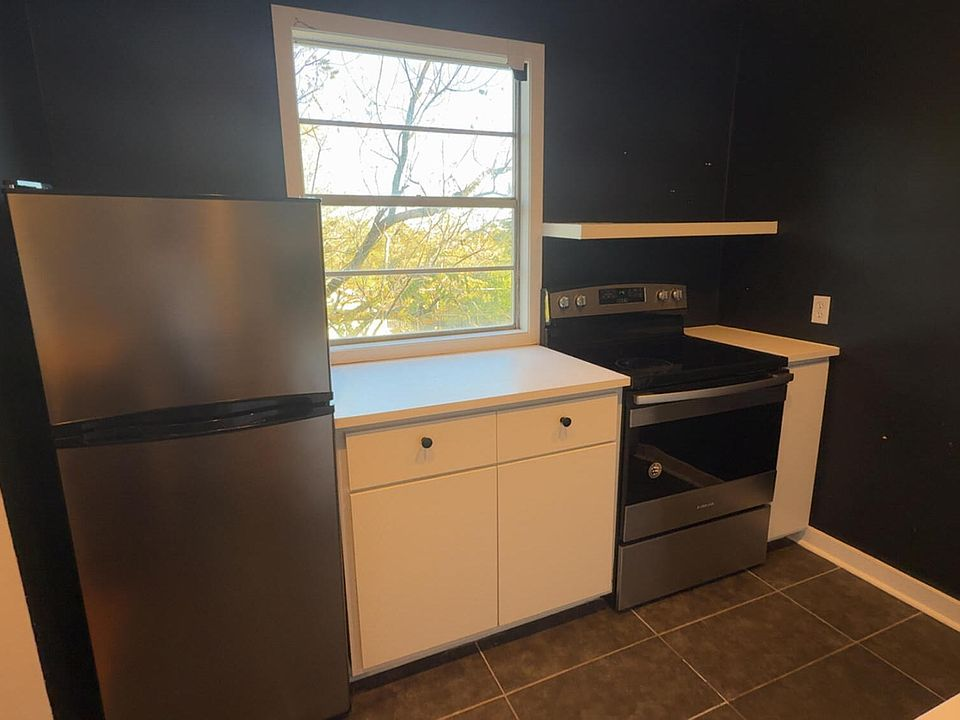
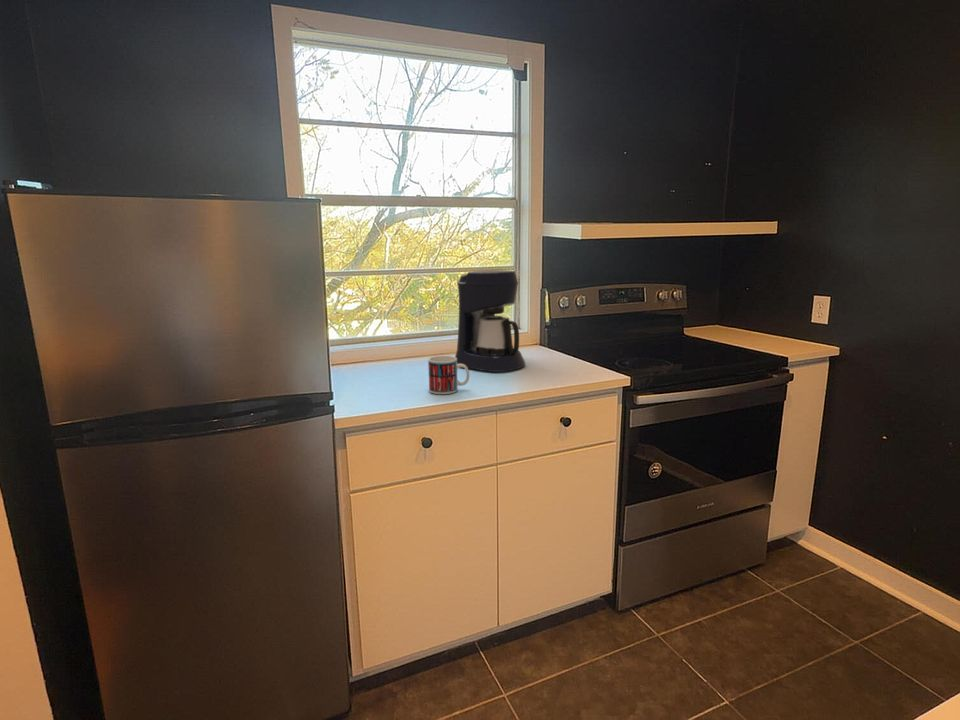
+ mug (448, 374)
+ coffee maker (490, 318)
